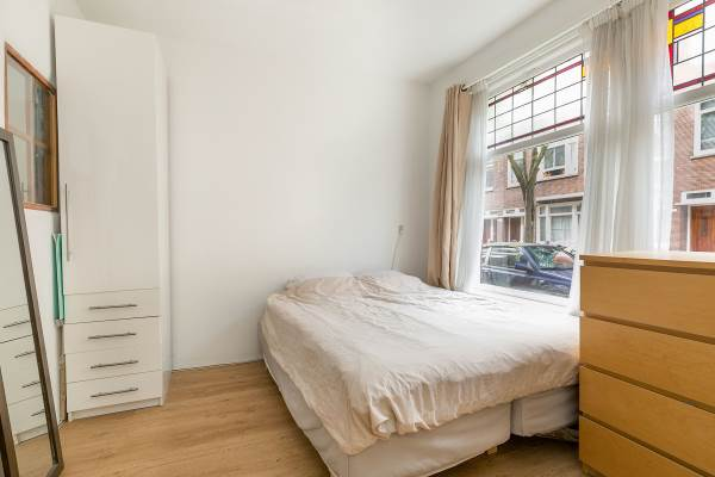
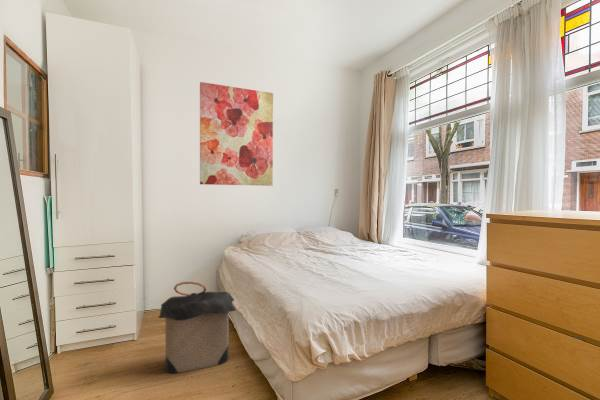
+ wall art (238, 136)
+ laundry hamper (199, 319)
